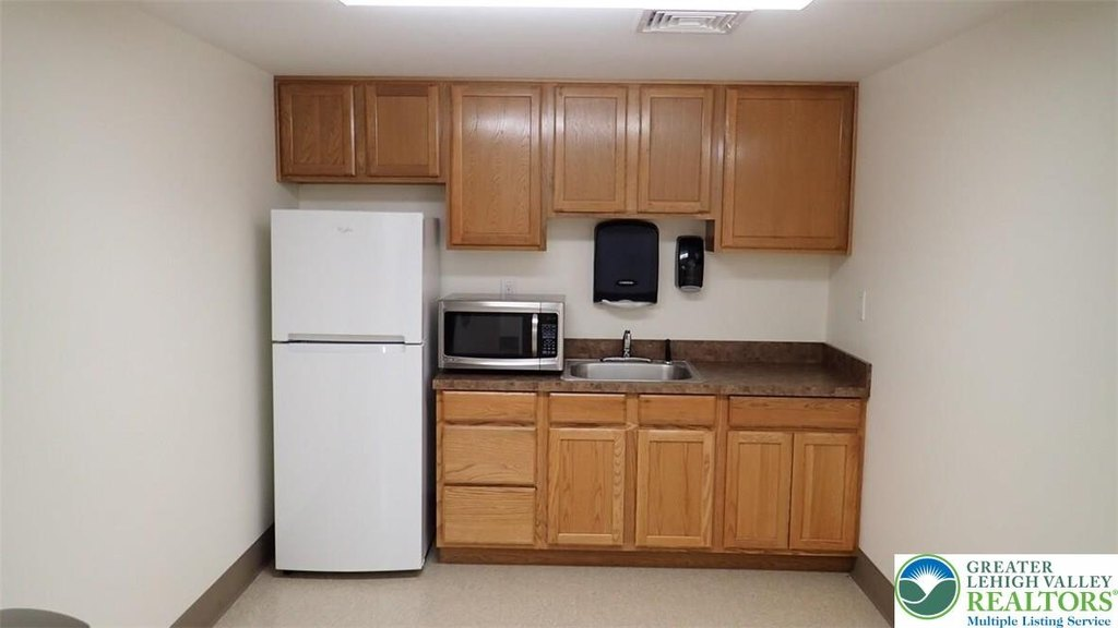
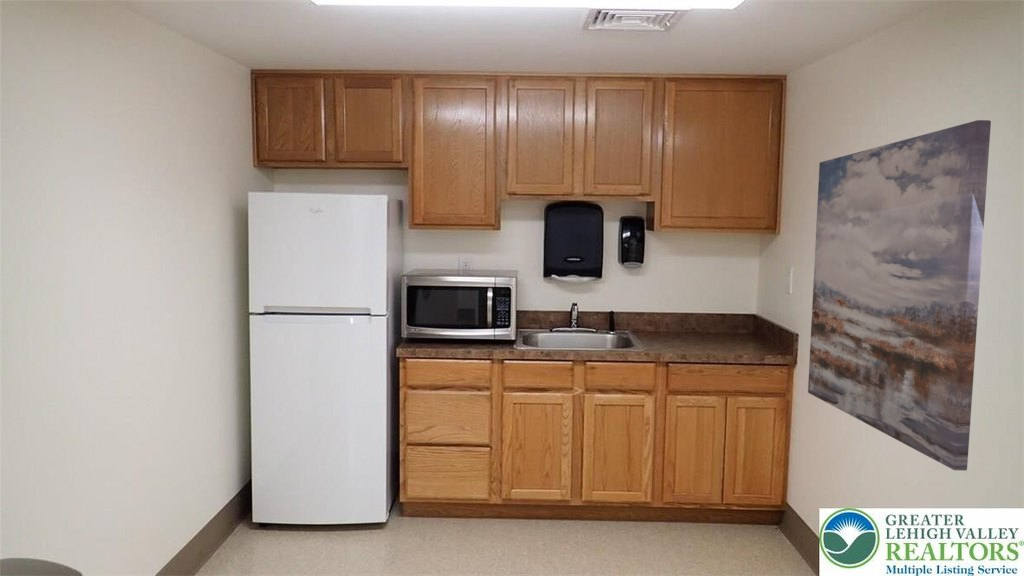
+ wall art (879, 286)
